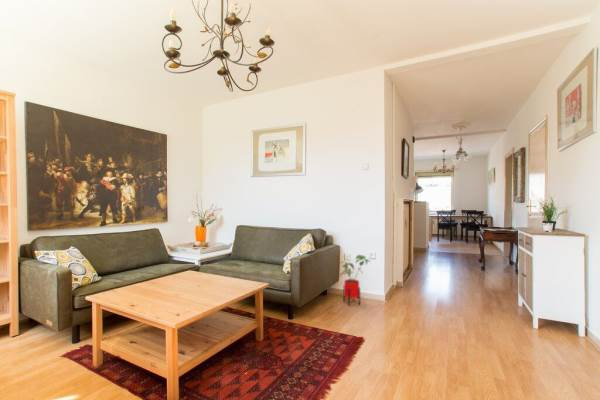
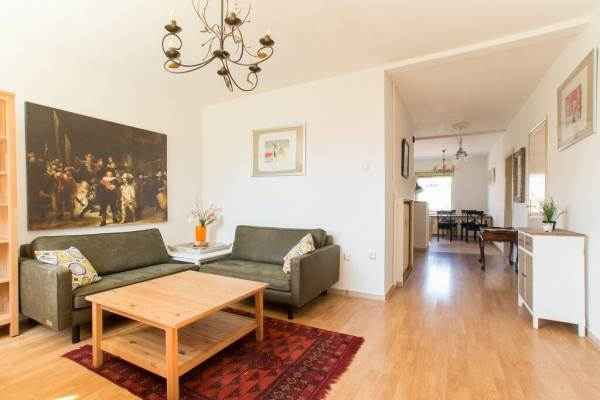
- house plant (353, 279)
